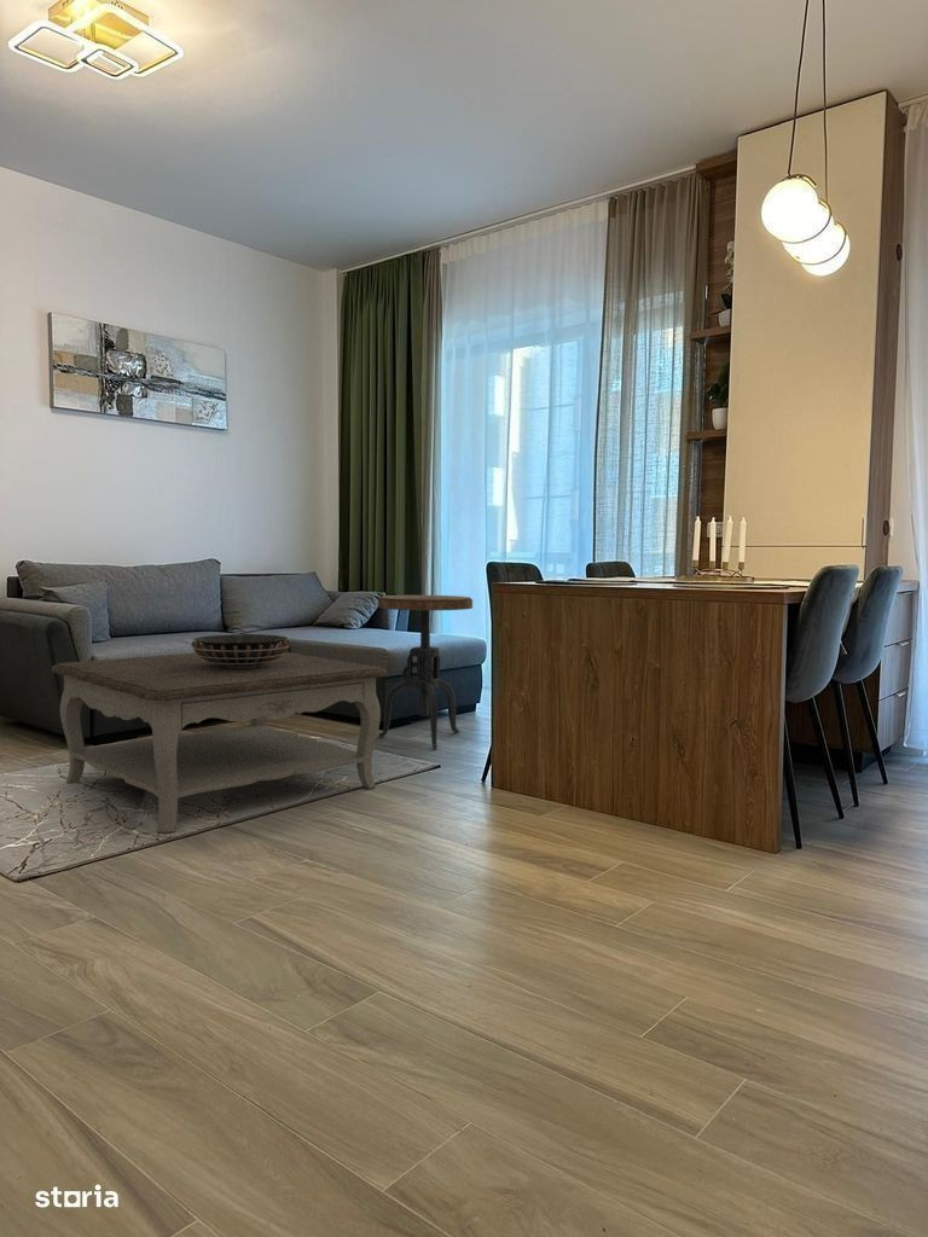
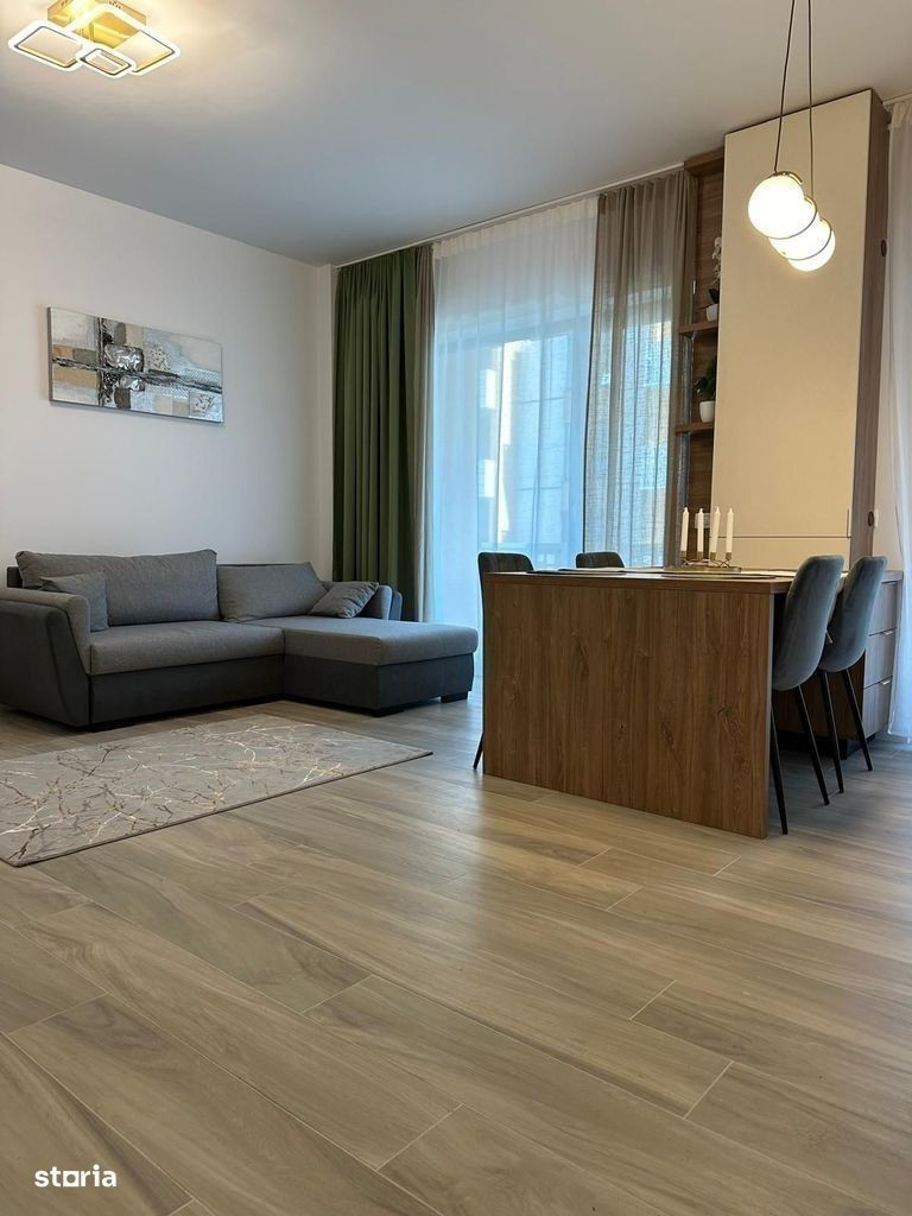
- side table (424, 668)
- coffee table (220, 730)
- decorative bowl (242, 651)
